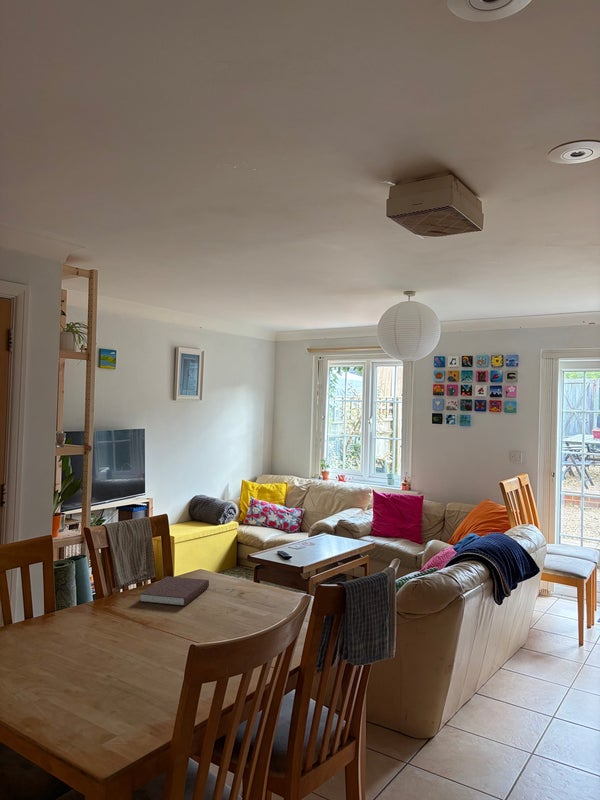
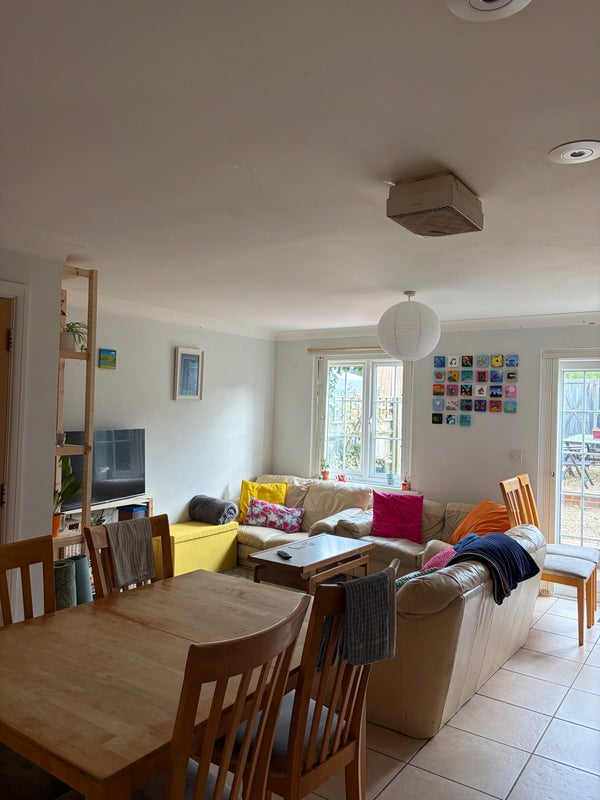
- notebook (175, 590)
